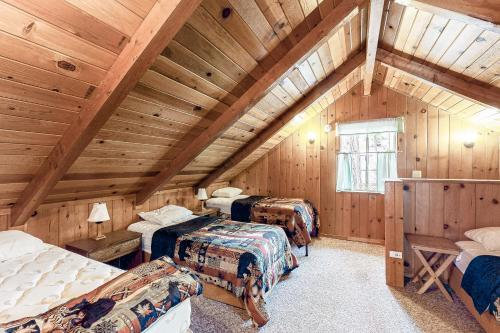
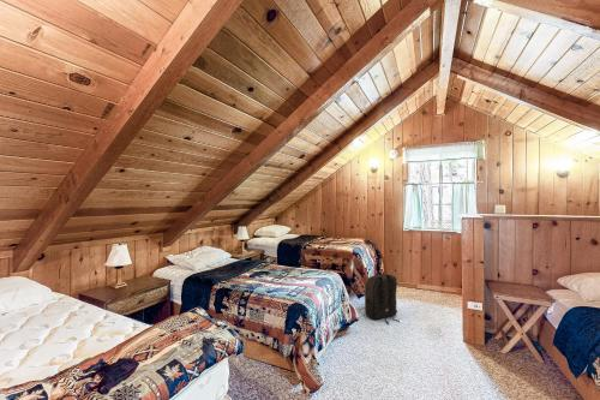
+ backpack (383, 294)
